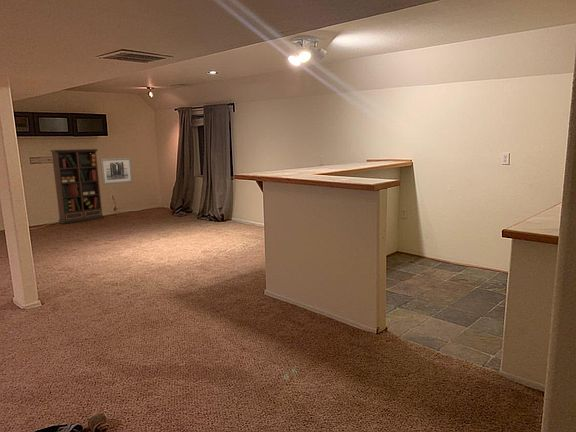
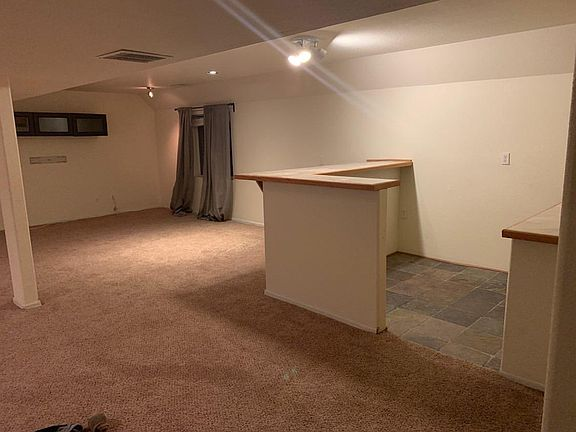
- wall art (117, 170)
- bookcase (78, 185)
